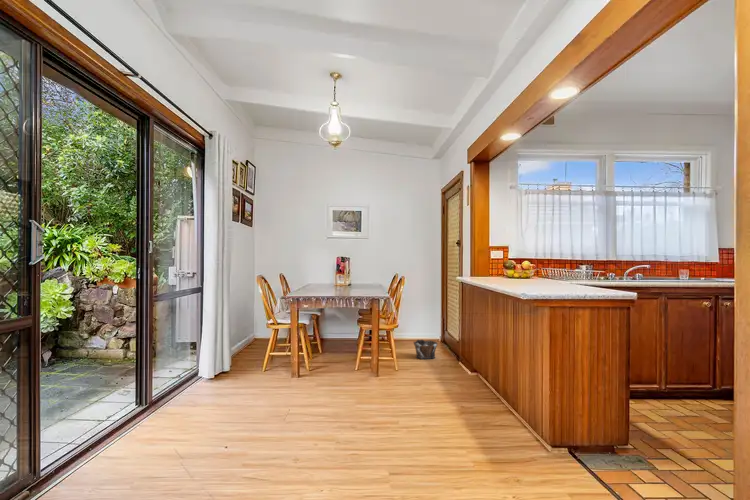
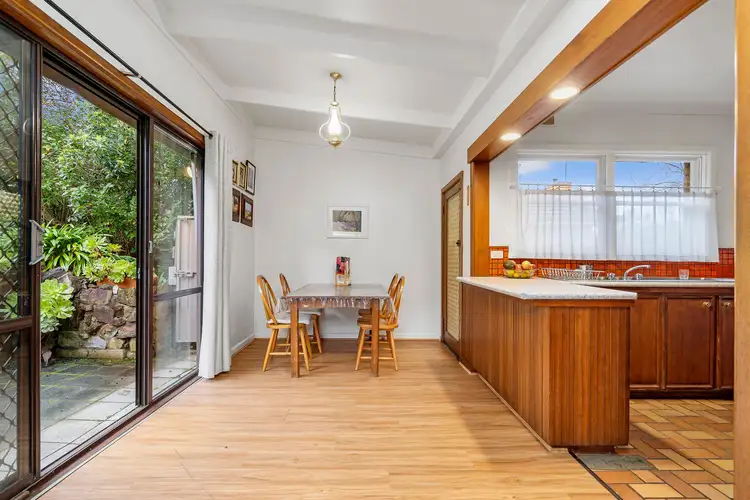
- clay pot (425, 346)
